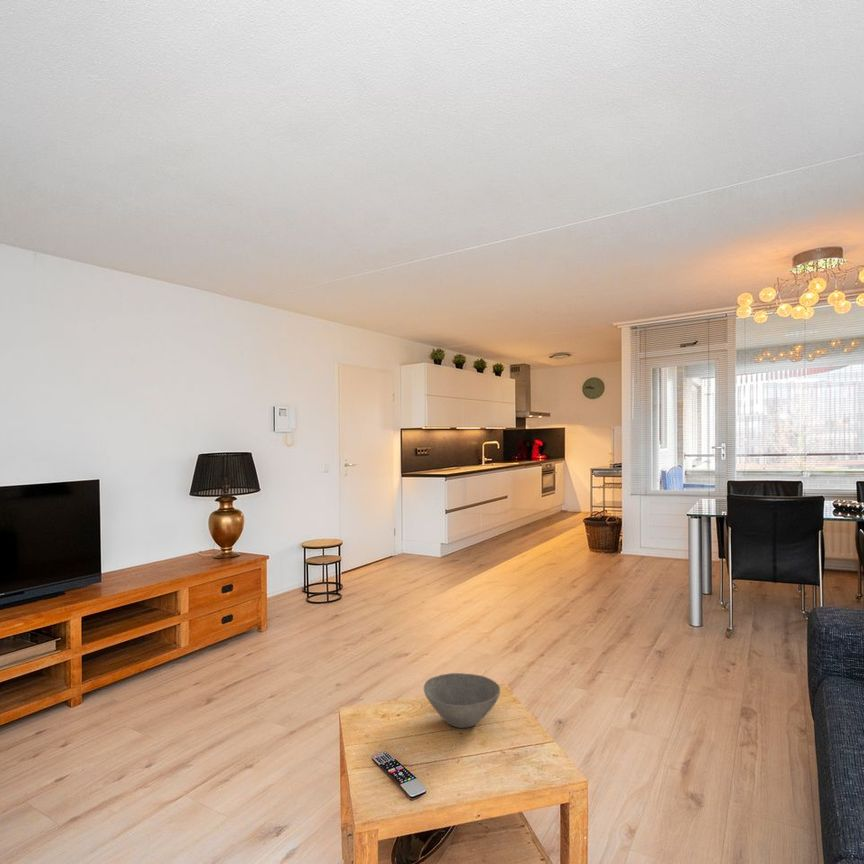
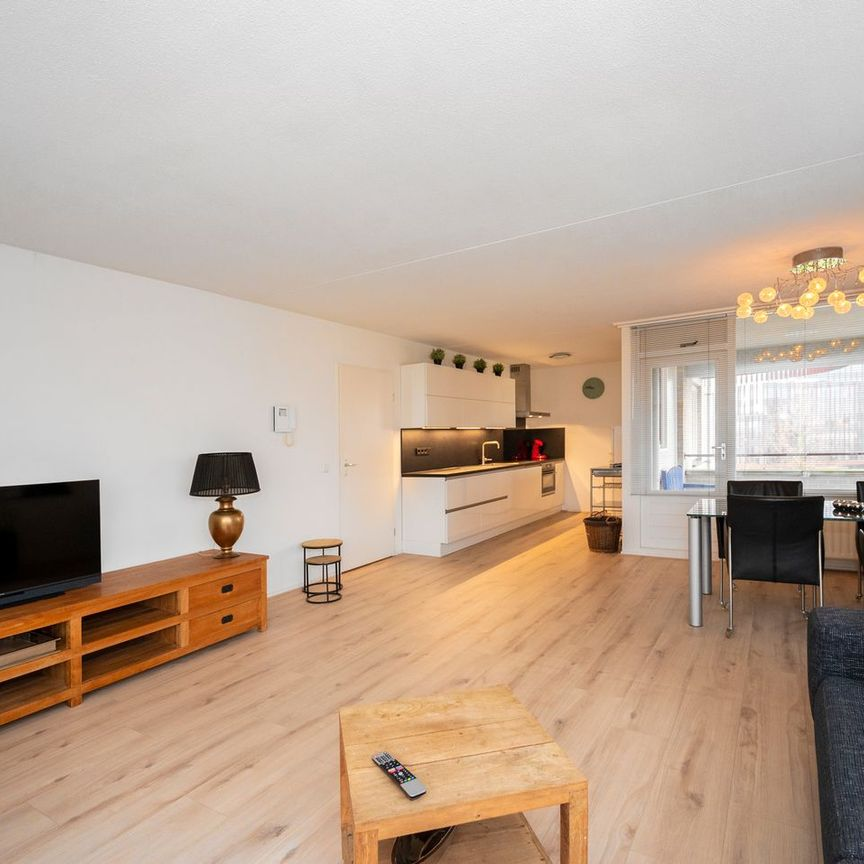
- bowl (461, 703)
